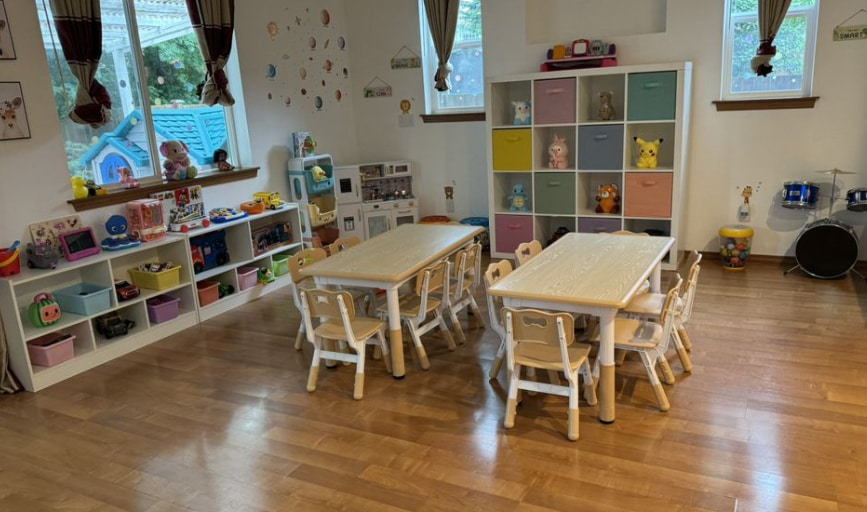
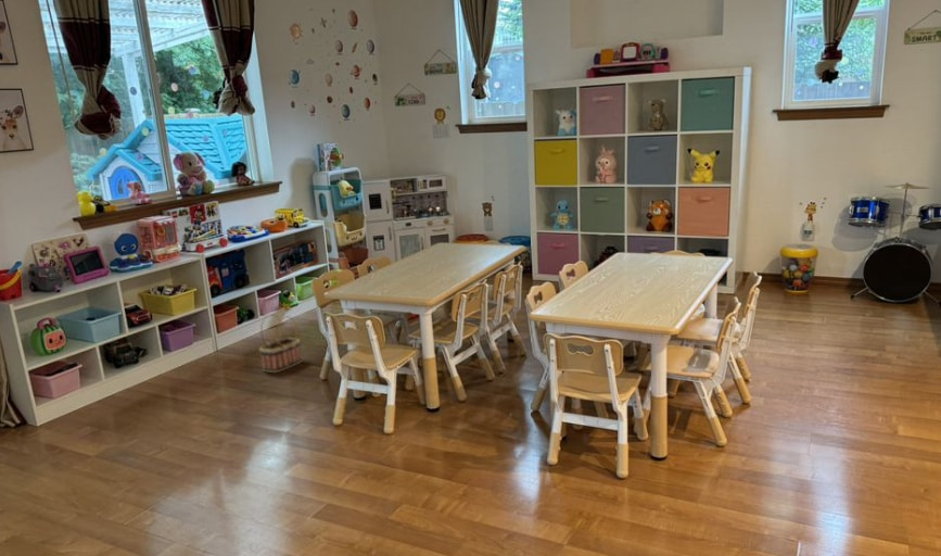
+ basket (279, 341)
